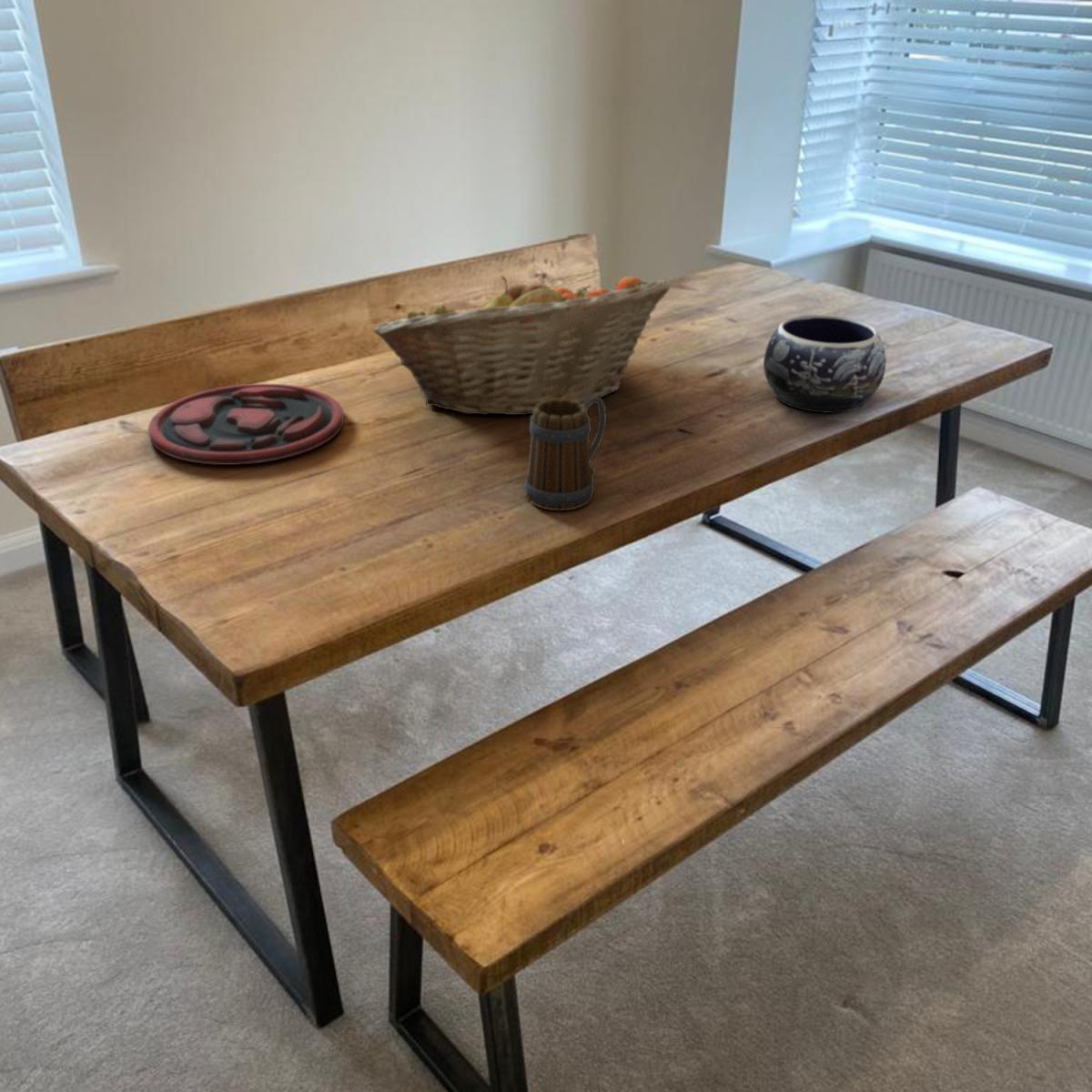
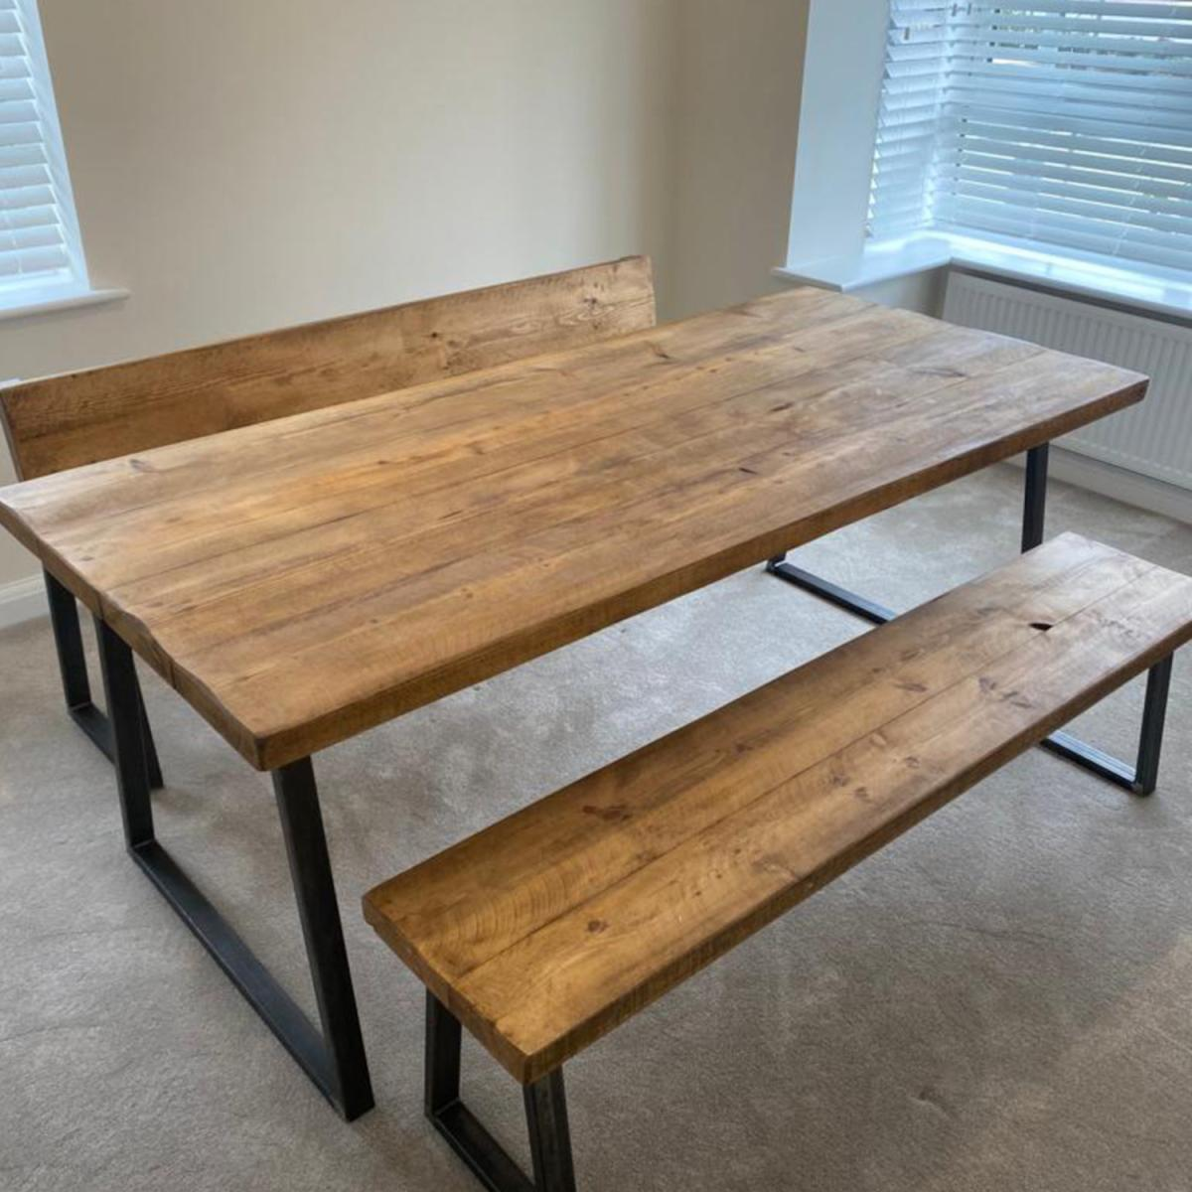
- fruit basket (524, 330)
- mug (570, 449)
- decorative bowl (824, 363)
- plate (248, 420)
